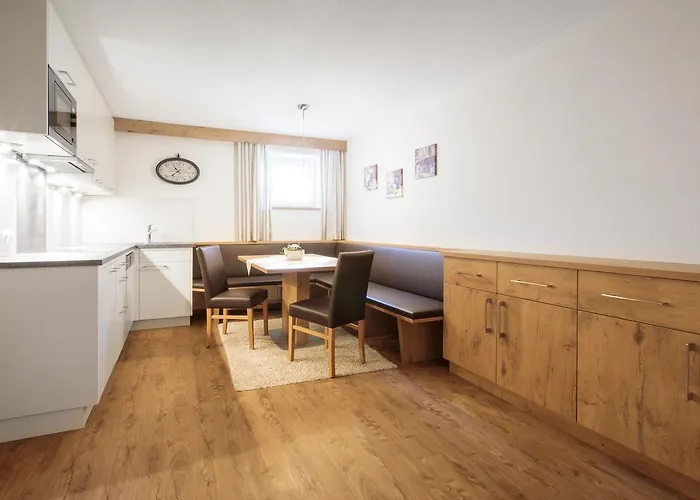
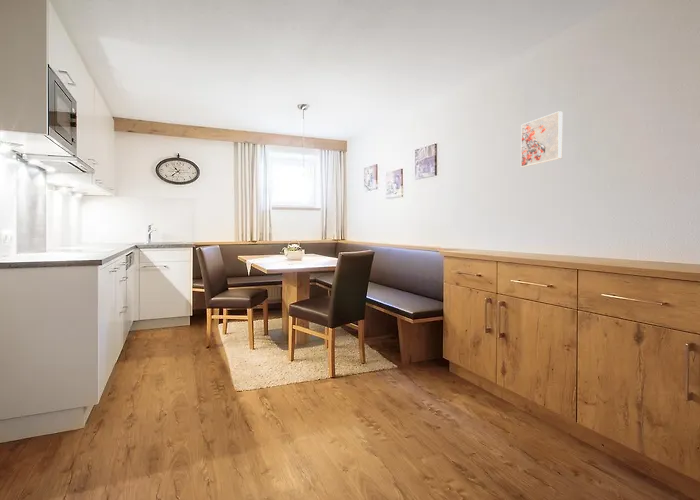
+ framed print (540, 140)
